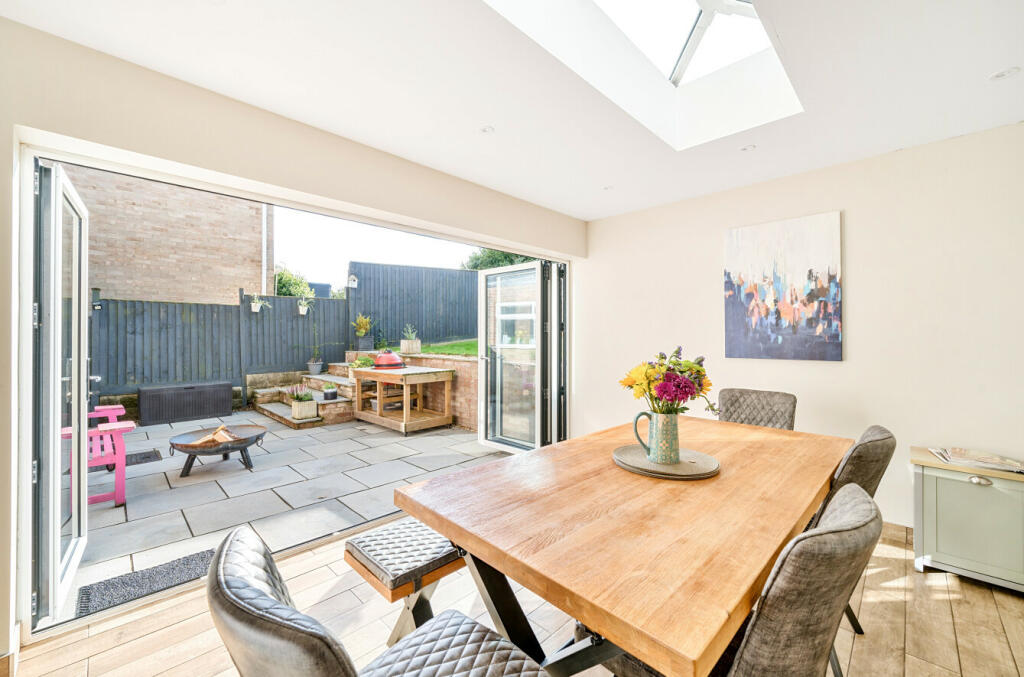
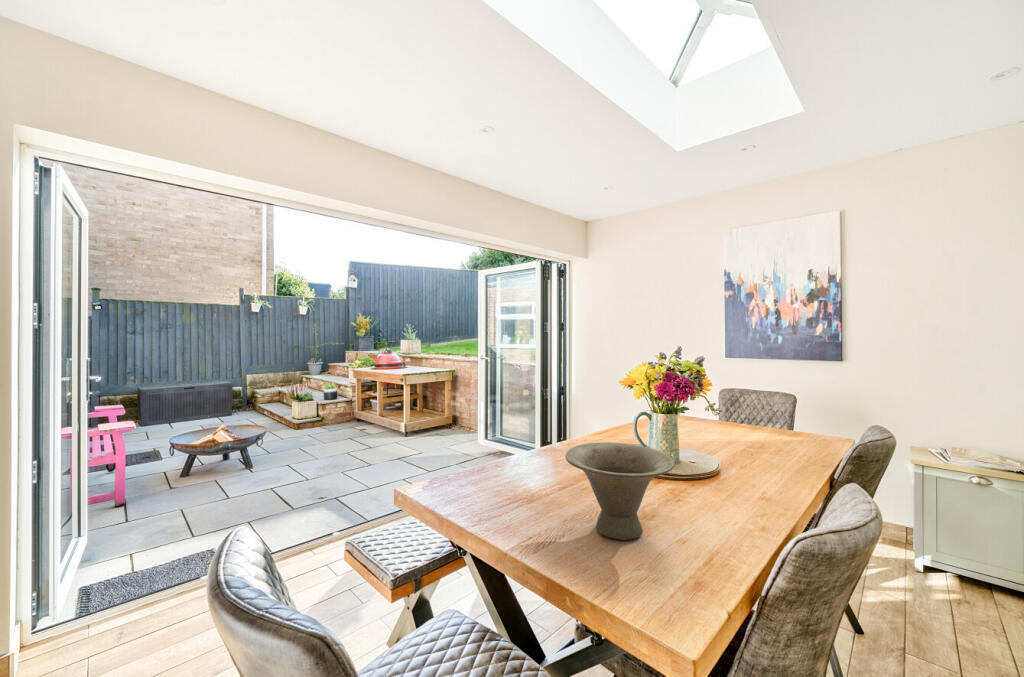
+ bowl (618, 493)
